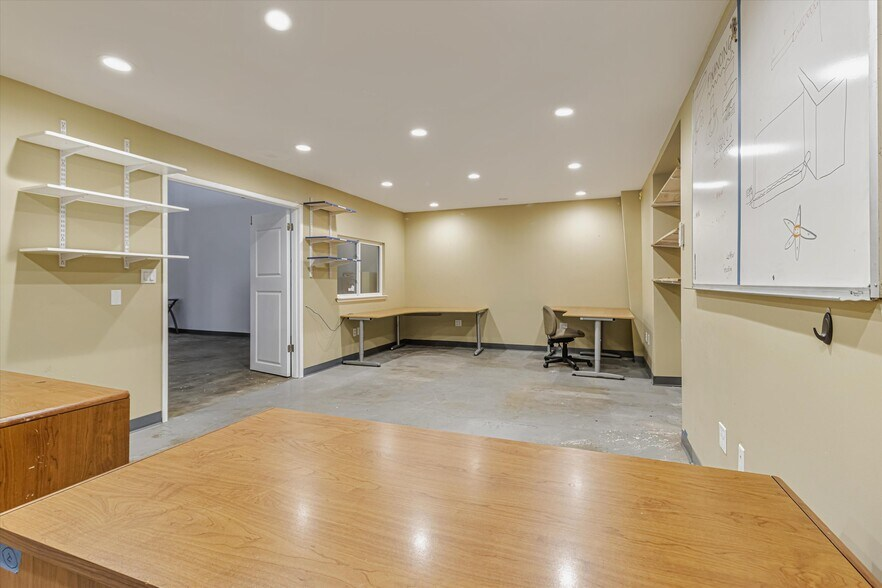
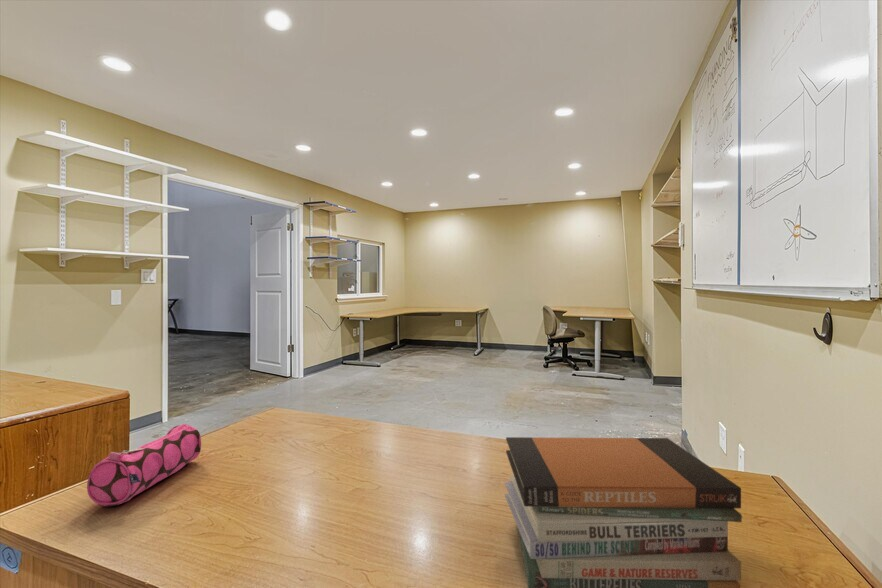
+ pencil case (153, 457)
+ book stack (606, 507)
